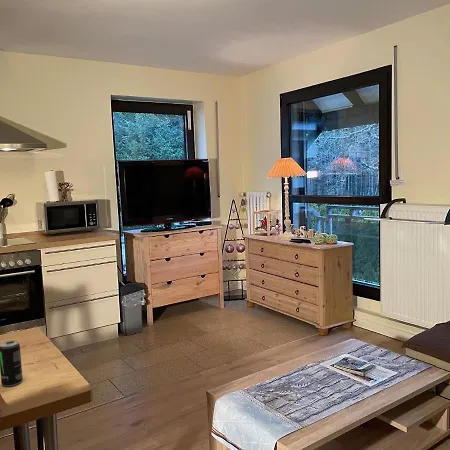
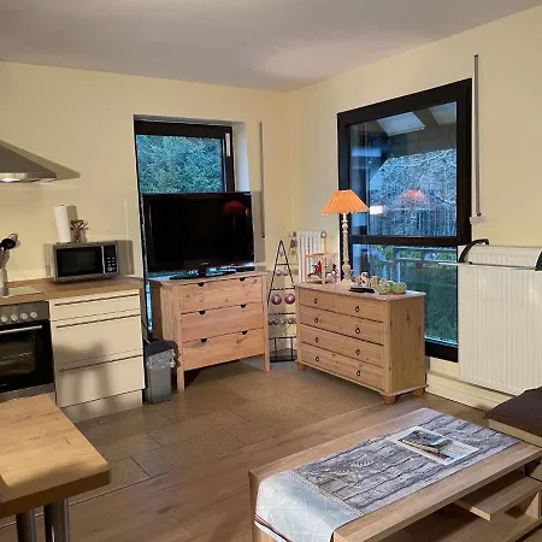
- beverage can (10, 362)
